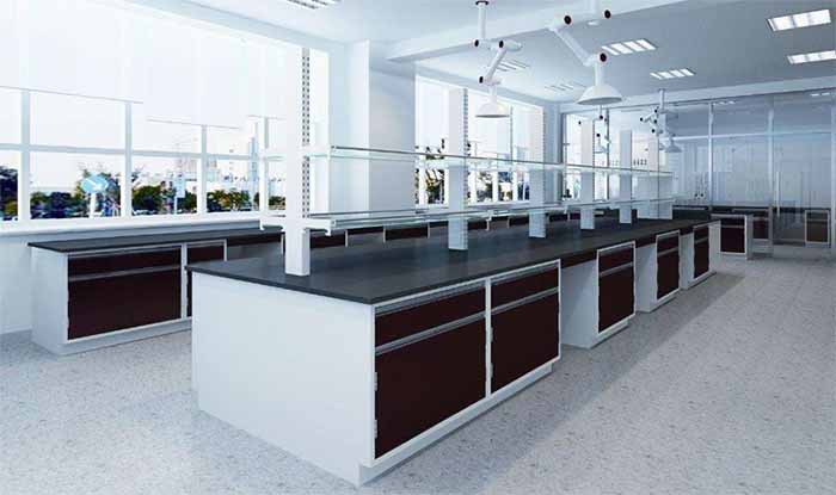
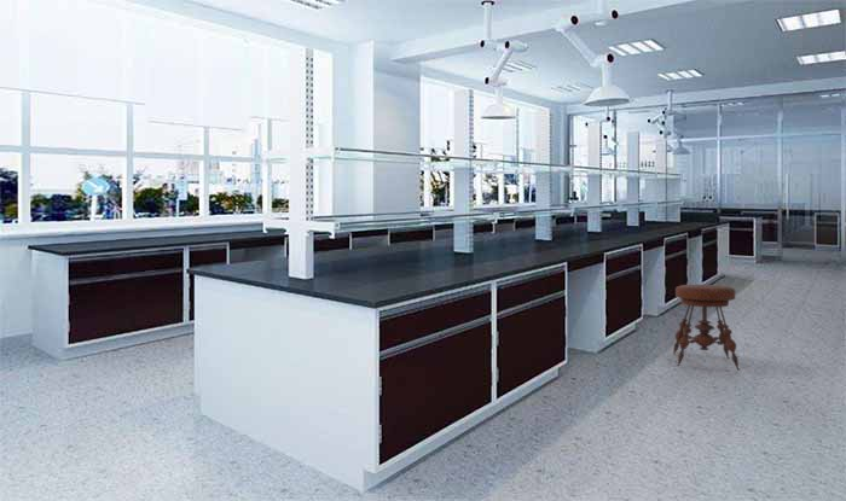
+ stool (703, 324)
